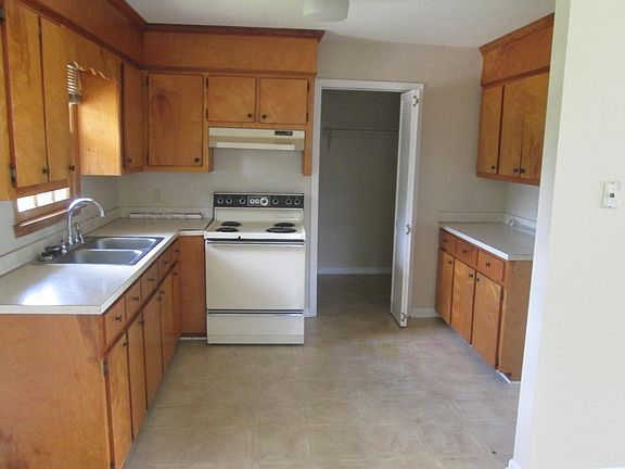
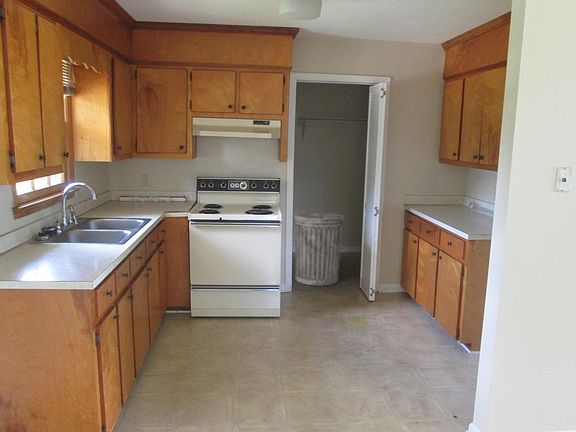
+ trash can (317, 247)
